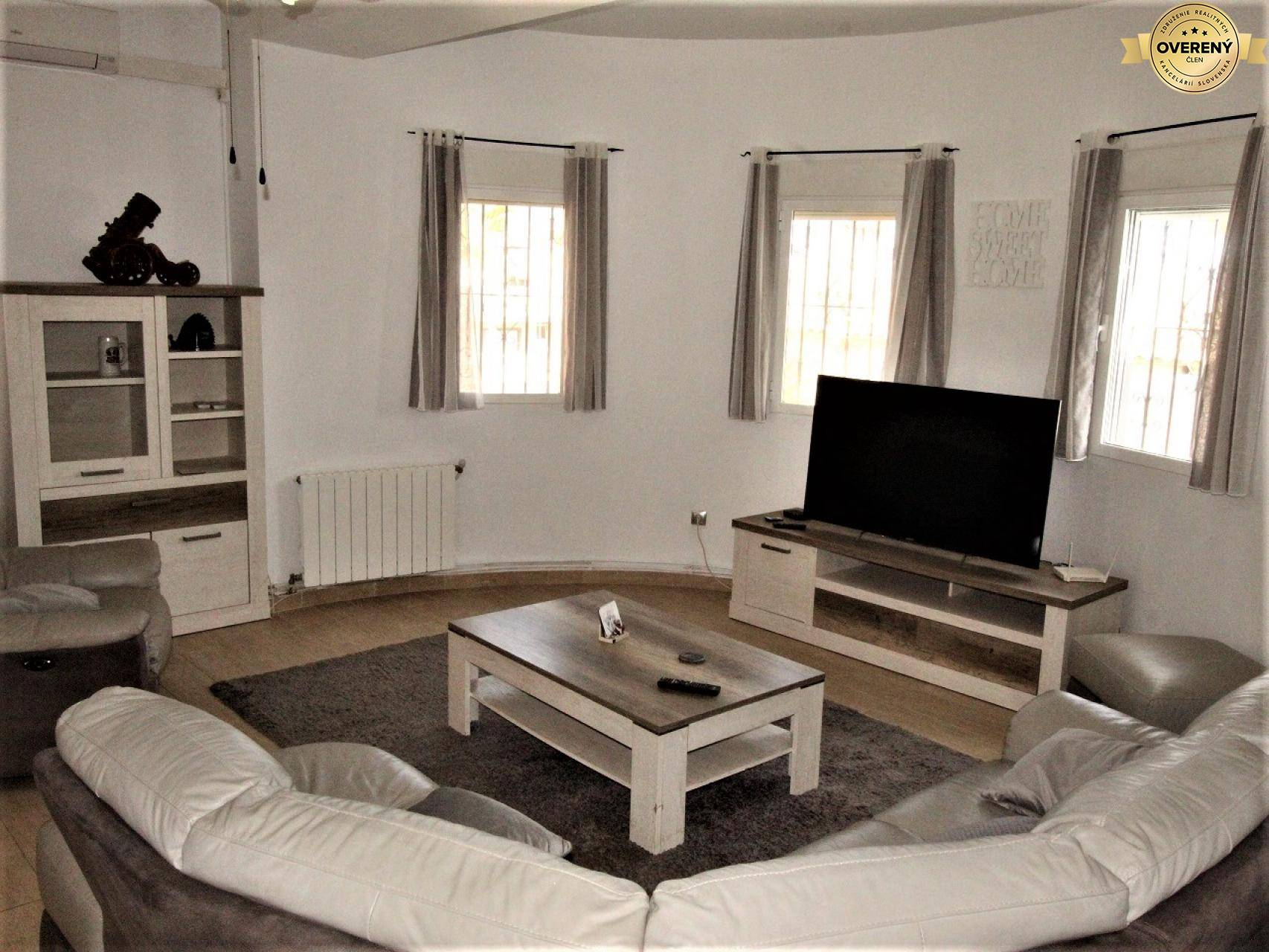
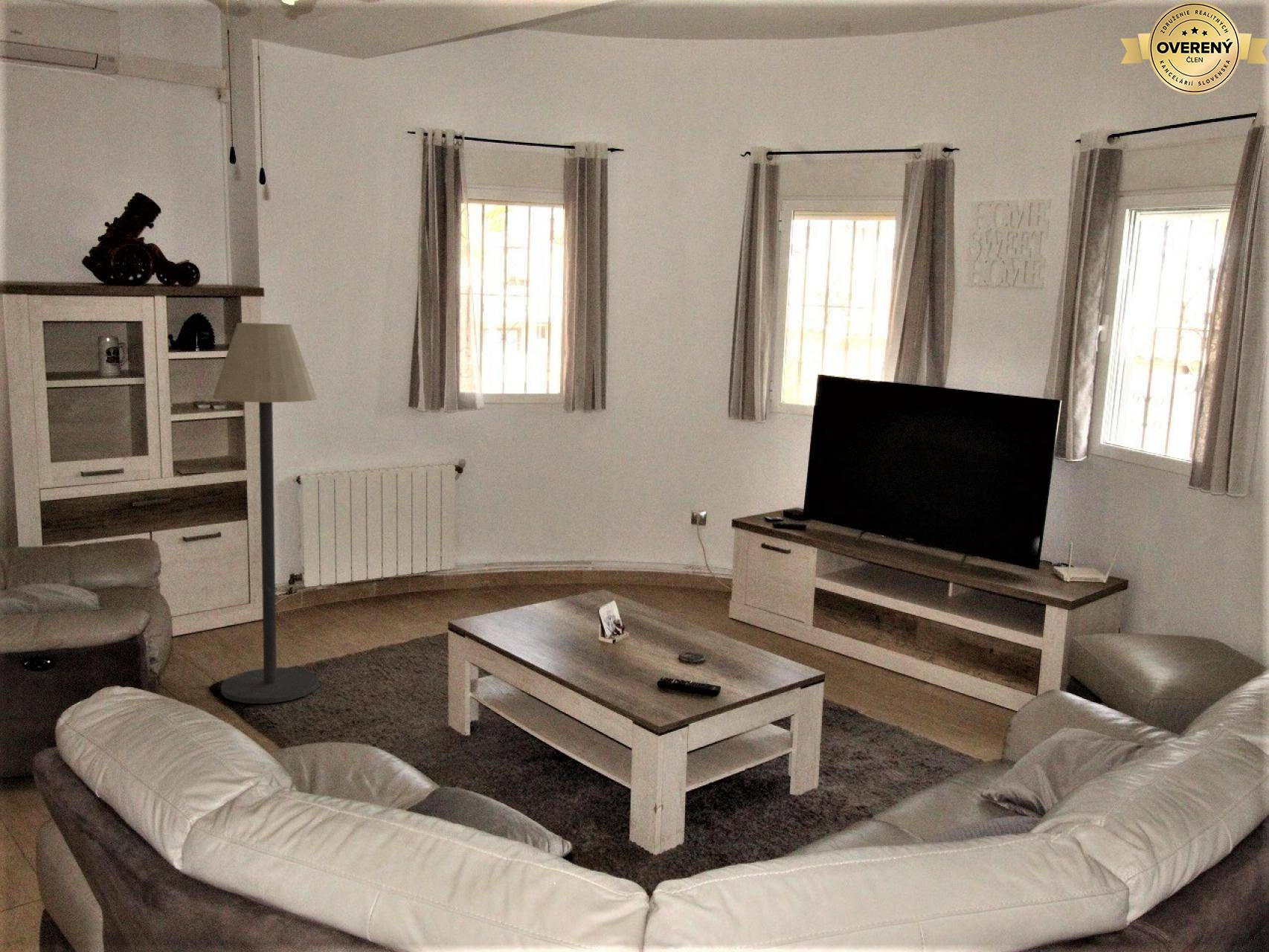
+ floor lamp (267, 509)
